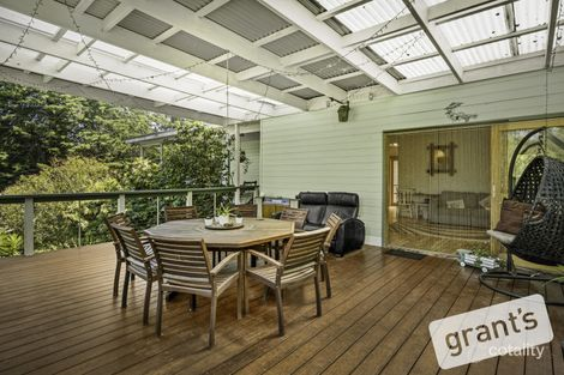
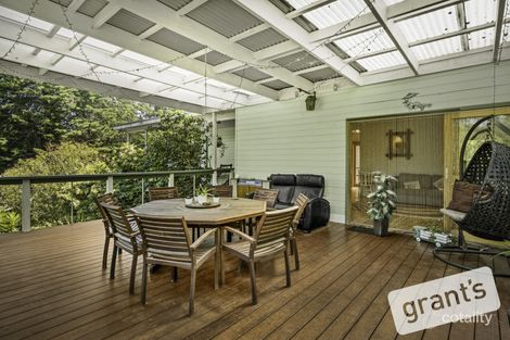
+ indoor plant (380, 202)
